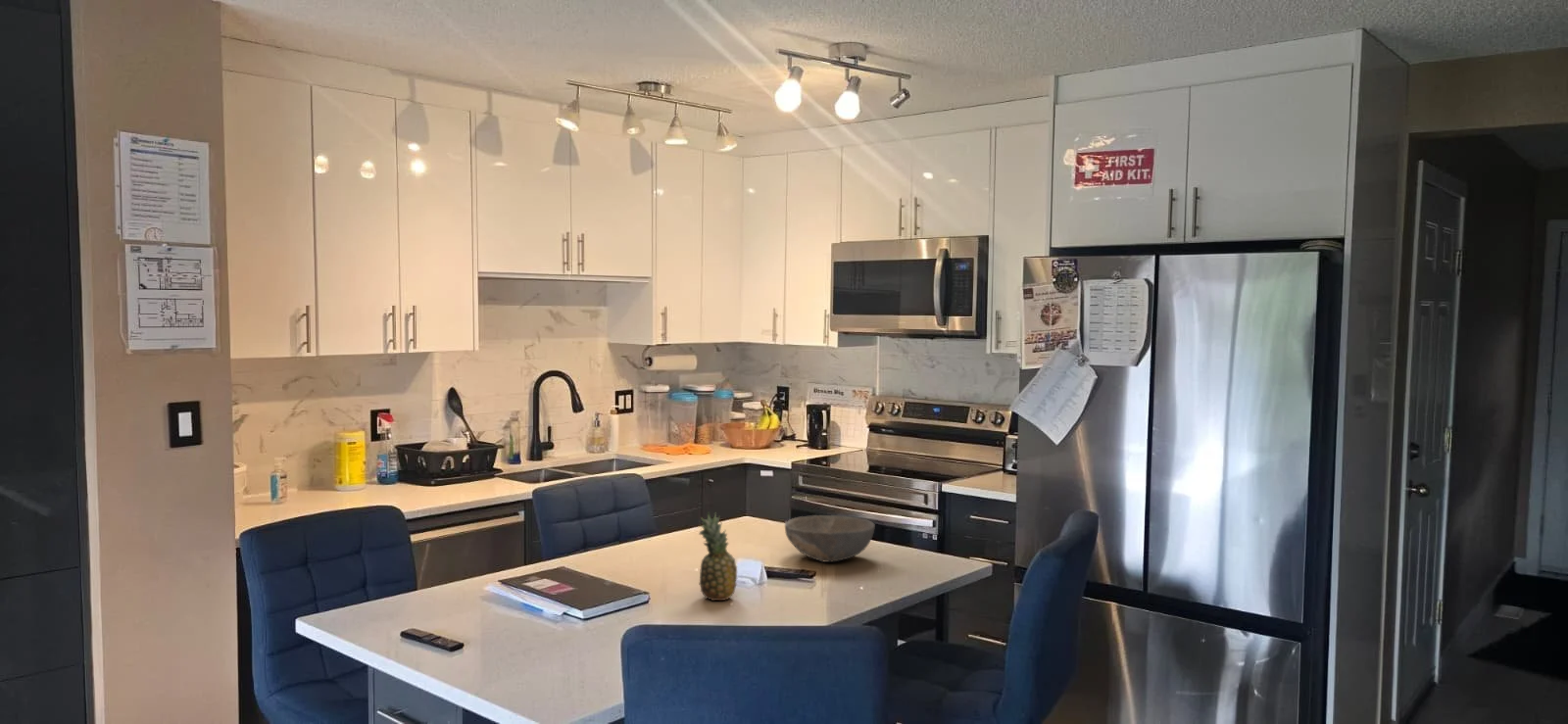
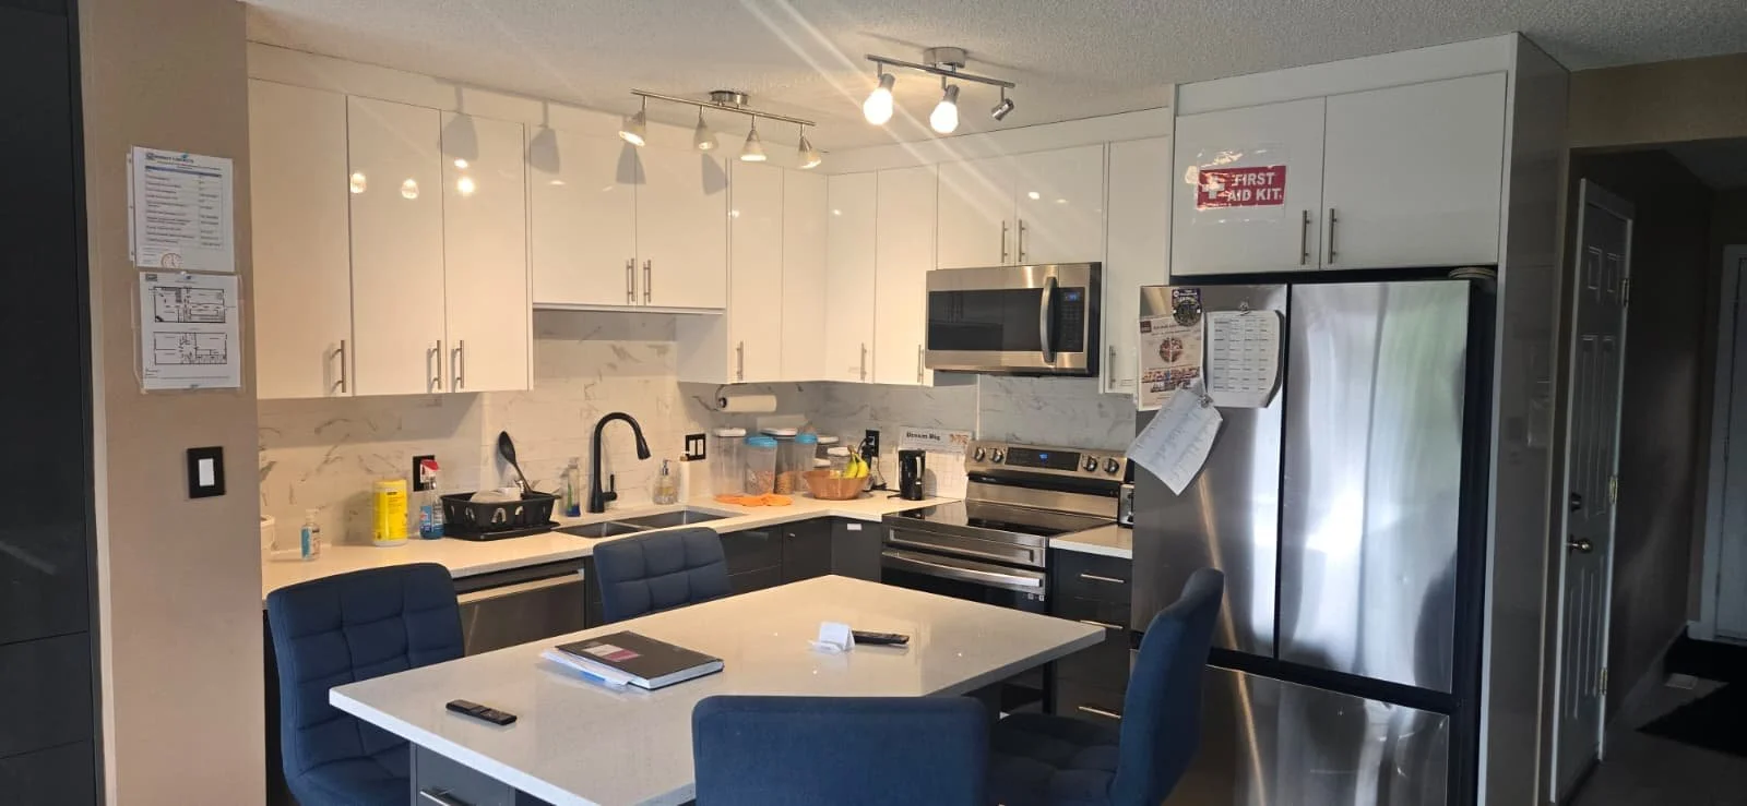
- fruit (716, 555)
- bowl (828, 541)
